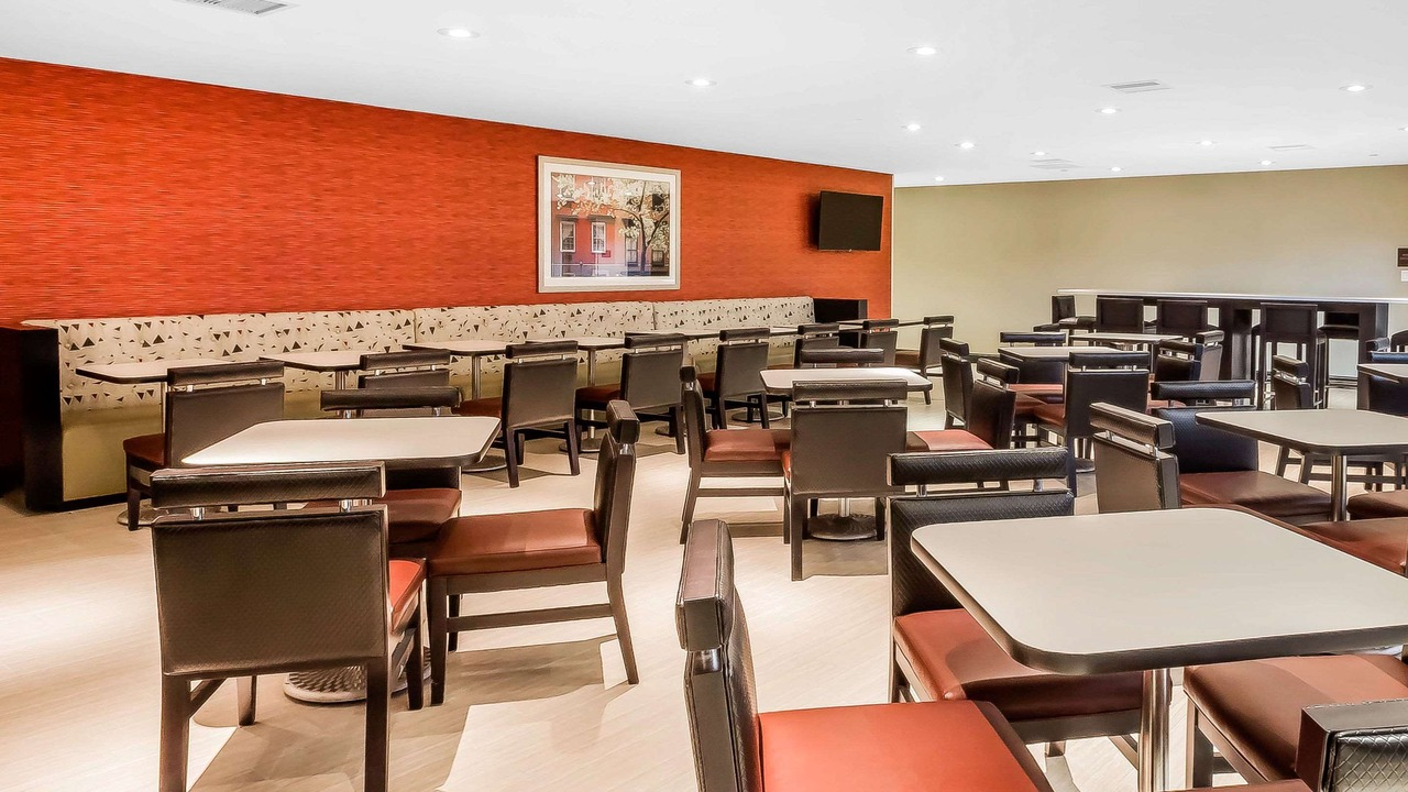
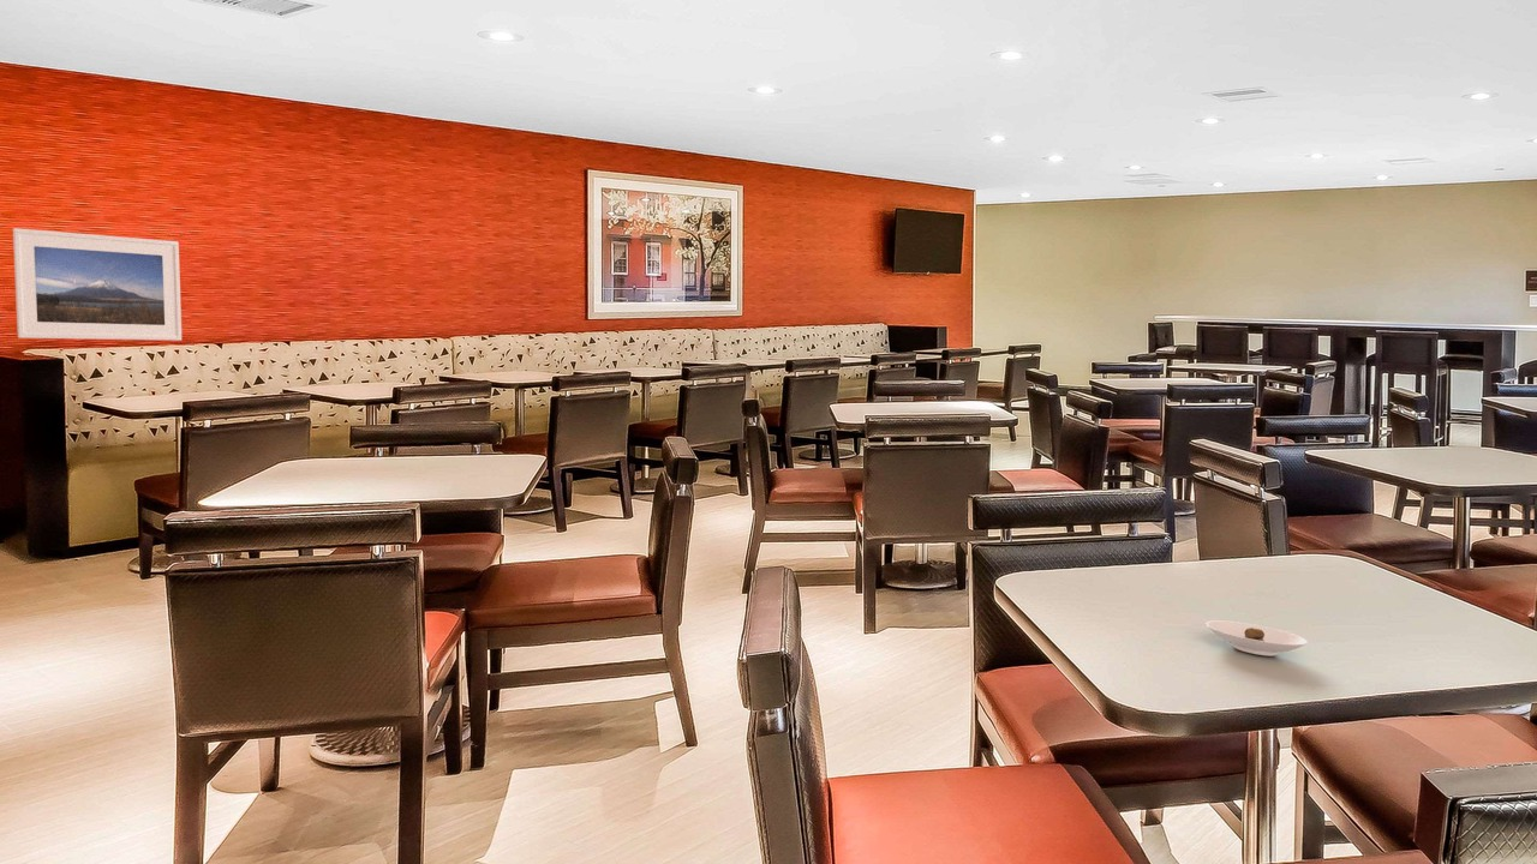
+ saucer (1255, 638)
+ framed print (101, 287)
